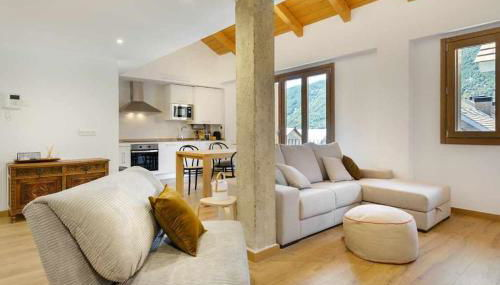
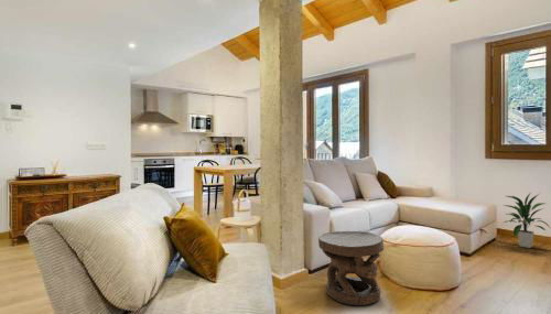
+ carved stool (352, 264)
+ indoor plant (525, 218)
